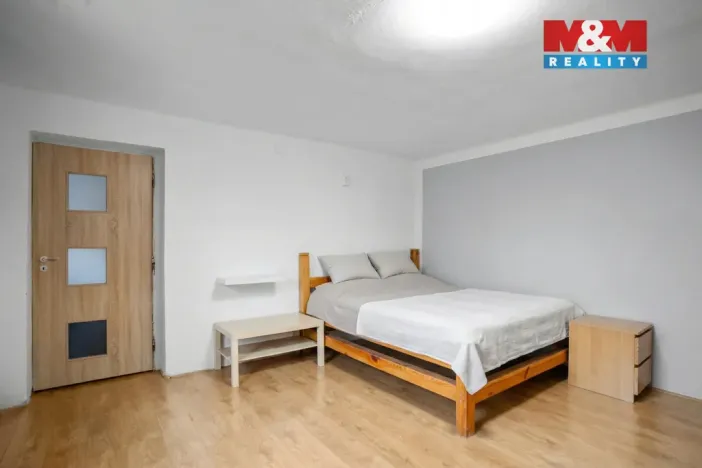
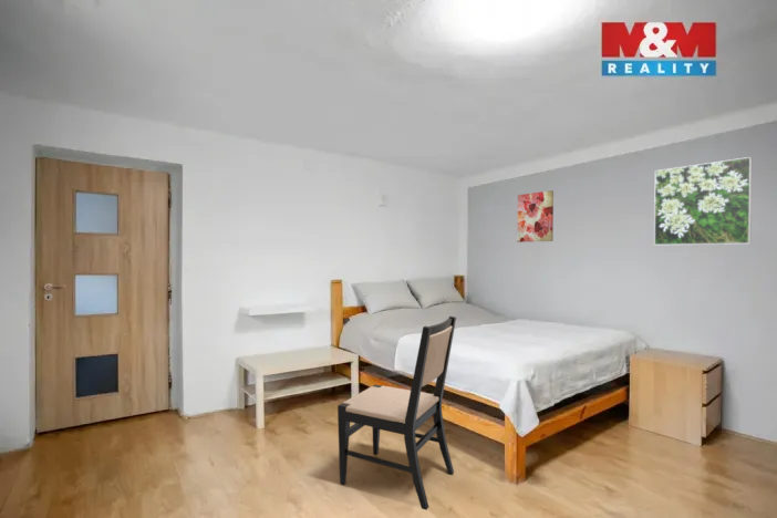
+ chair (398, 397)
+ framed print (698, 204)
+ wall art (535, 217)
